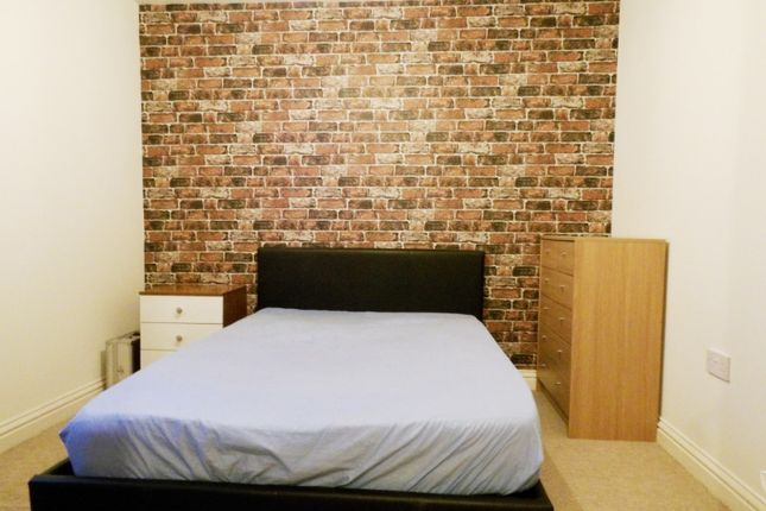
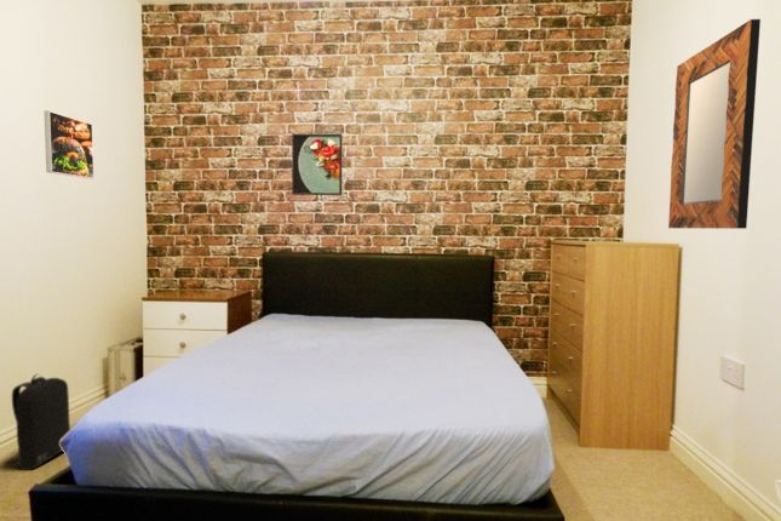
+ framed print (316, 164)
+ backpack (35, 416)
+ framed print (70, 147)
+ home mirror (707, 138)
